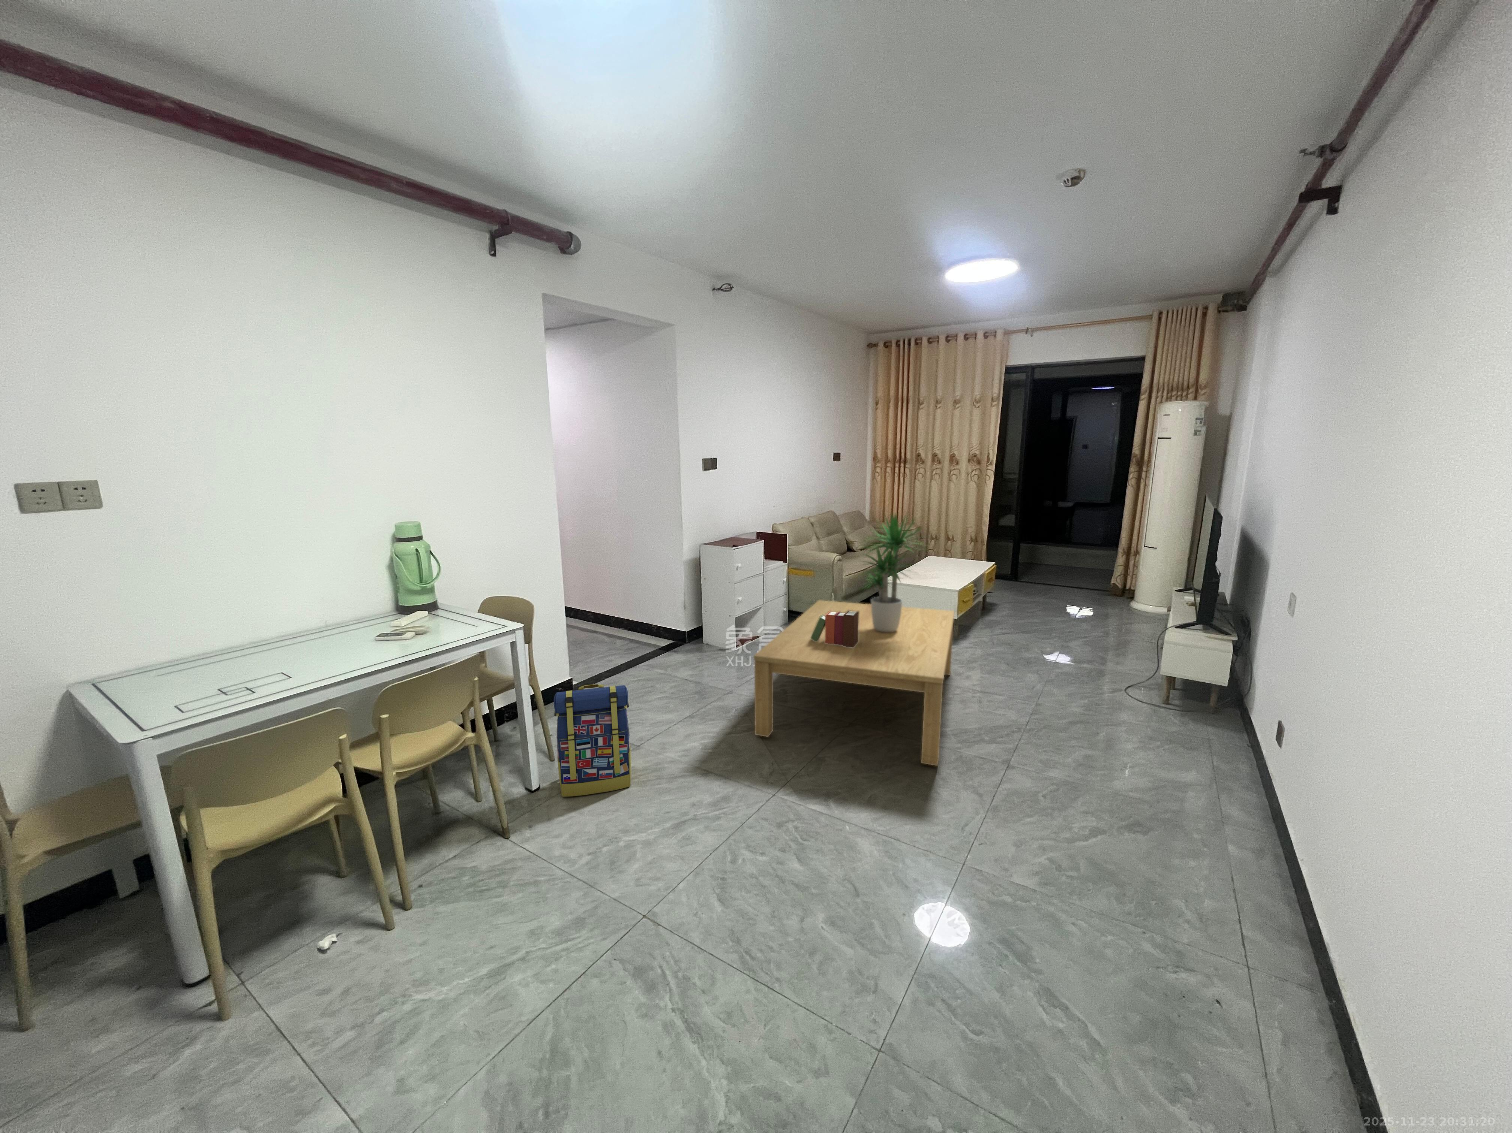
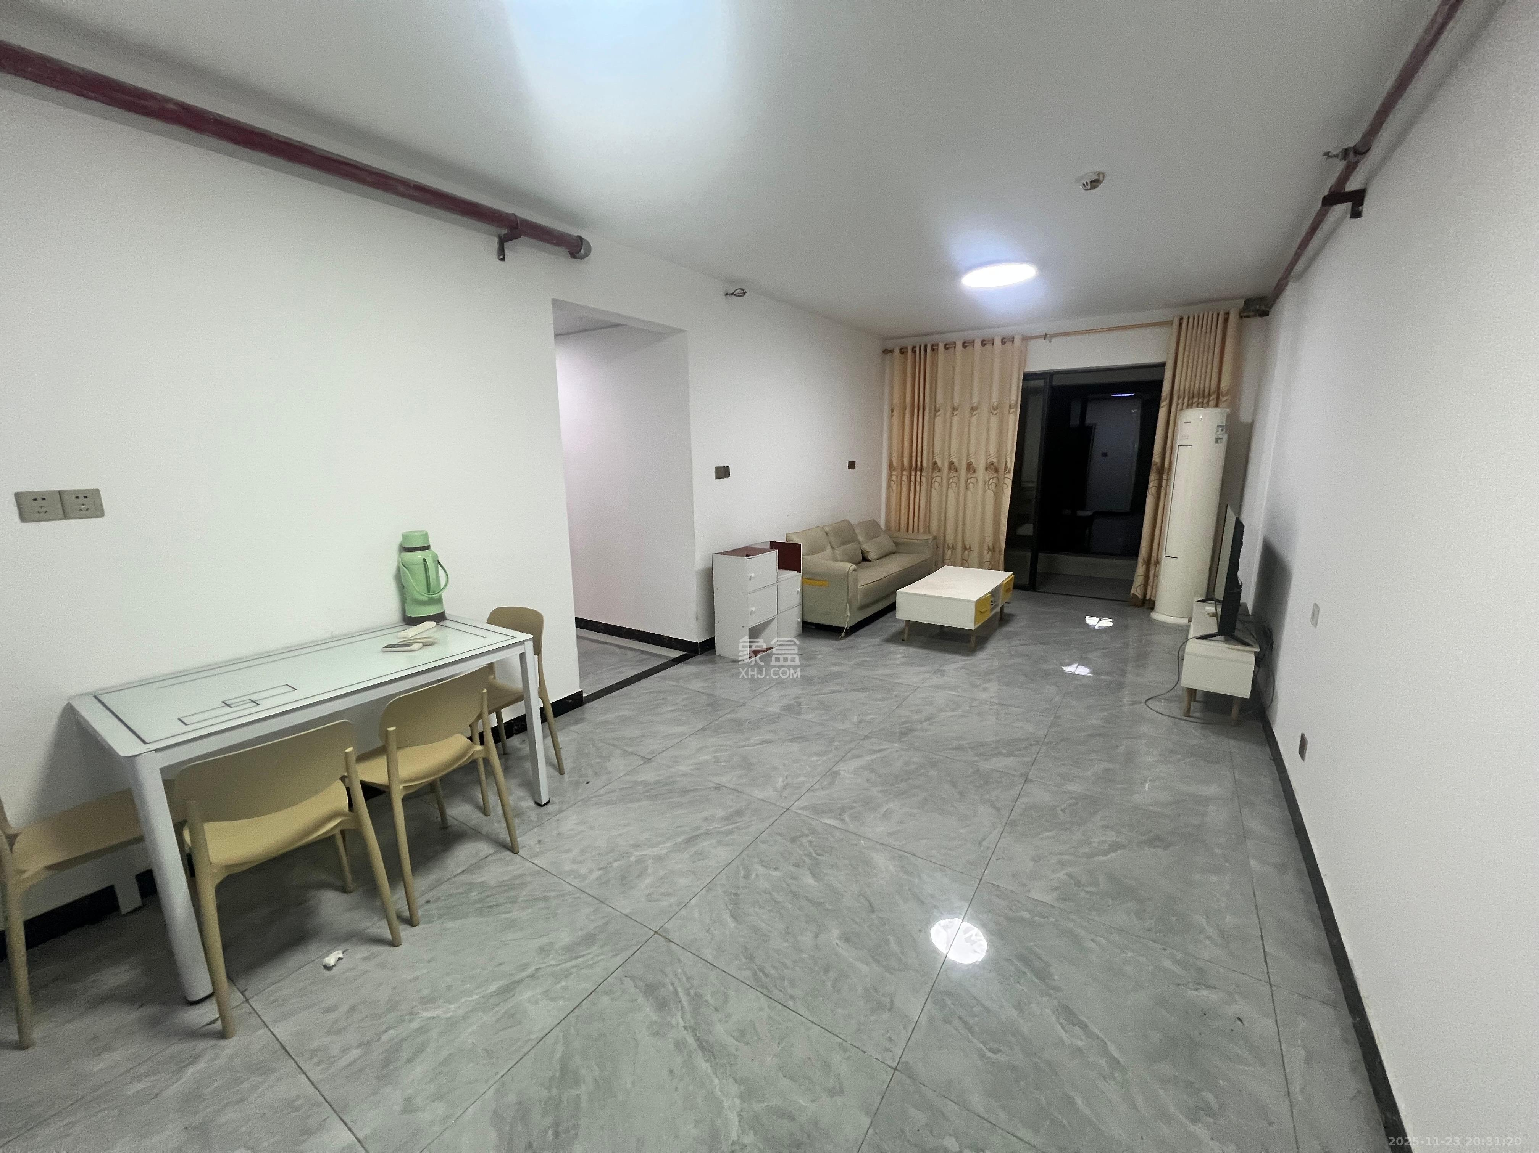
- backpack (594, 737)
- books (833, 626)
- potted plant (892, 571)
- coffee table (866, 665)
